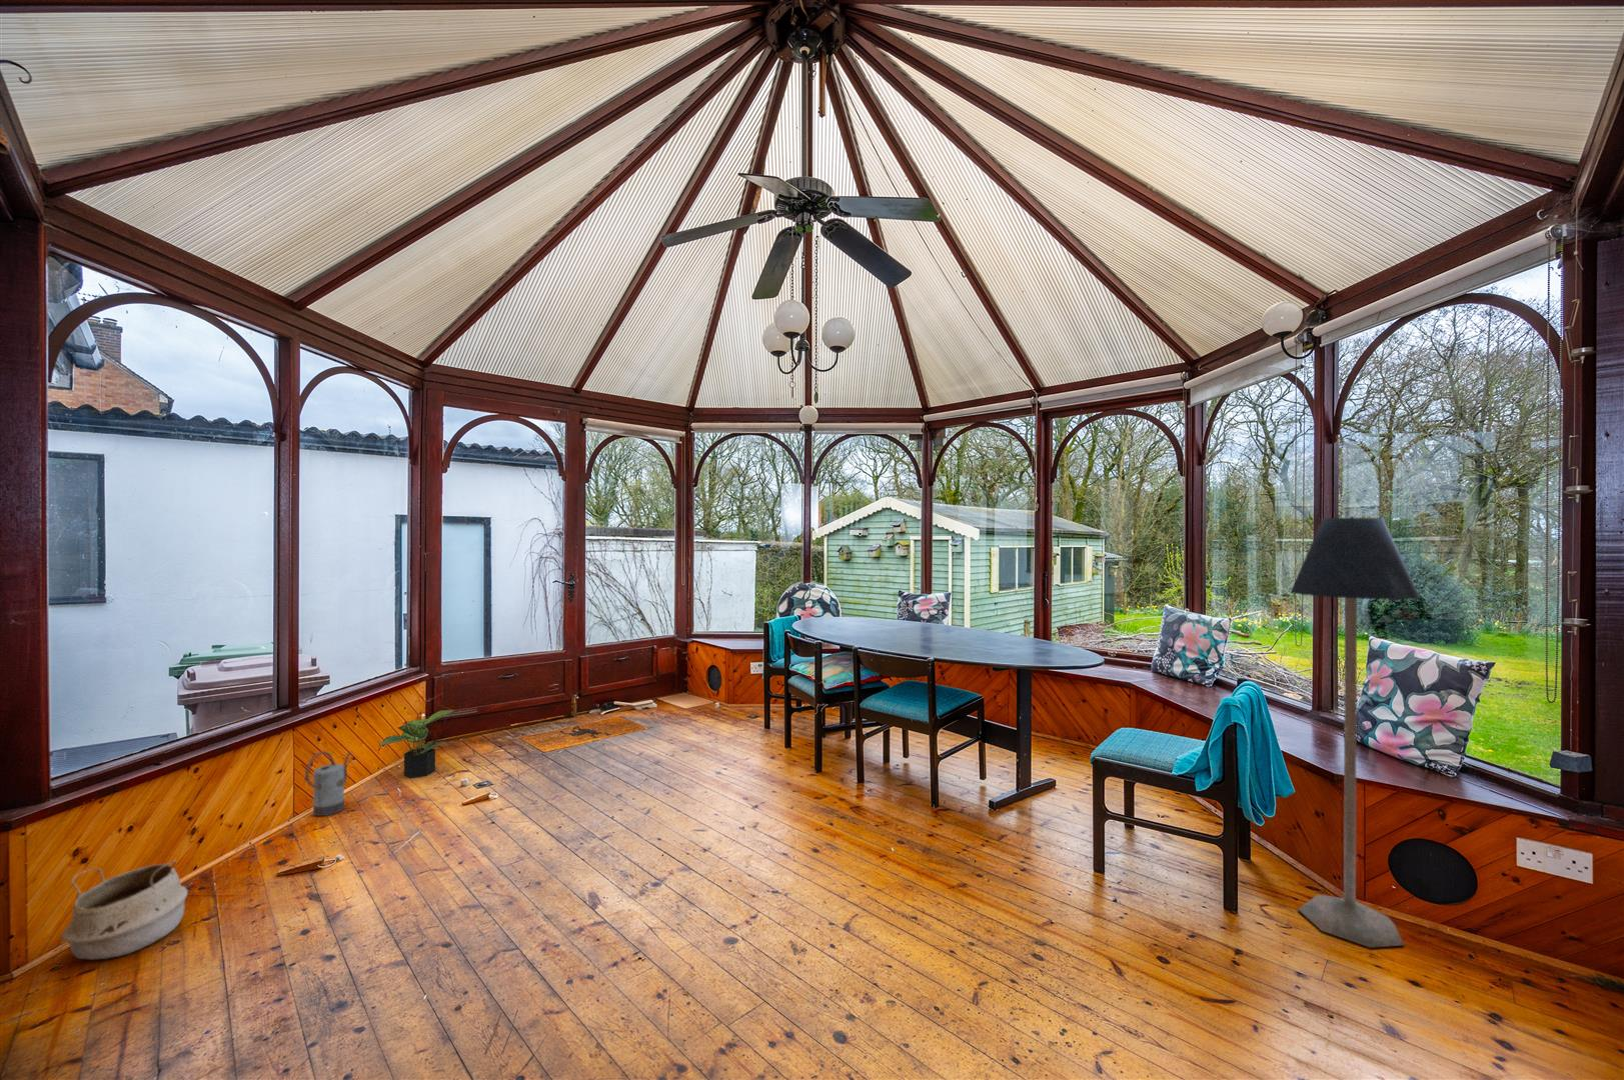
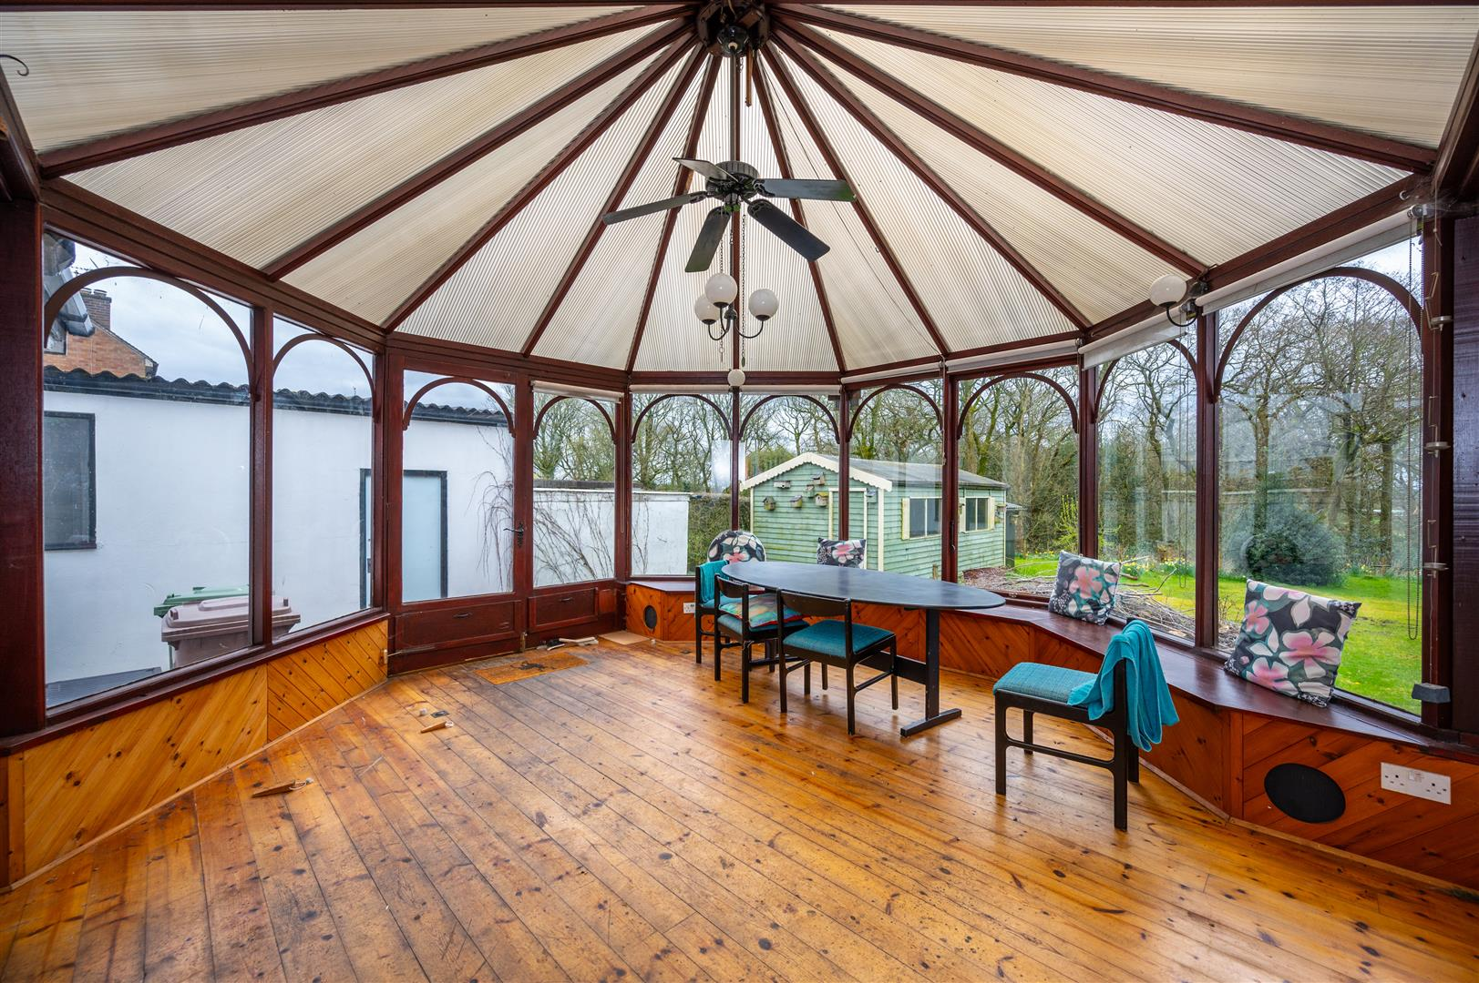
- potted plant (421, 742)
- watering can (329, 779)
- floor lamp (1350, 720)
- woven basket (124, 900)
